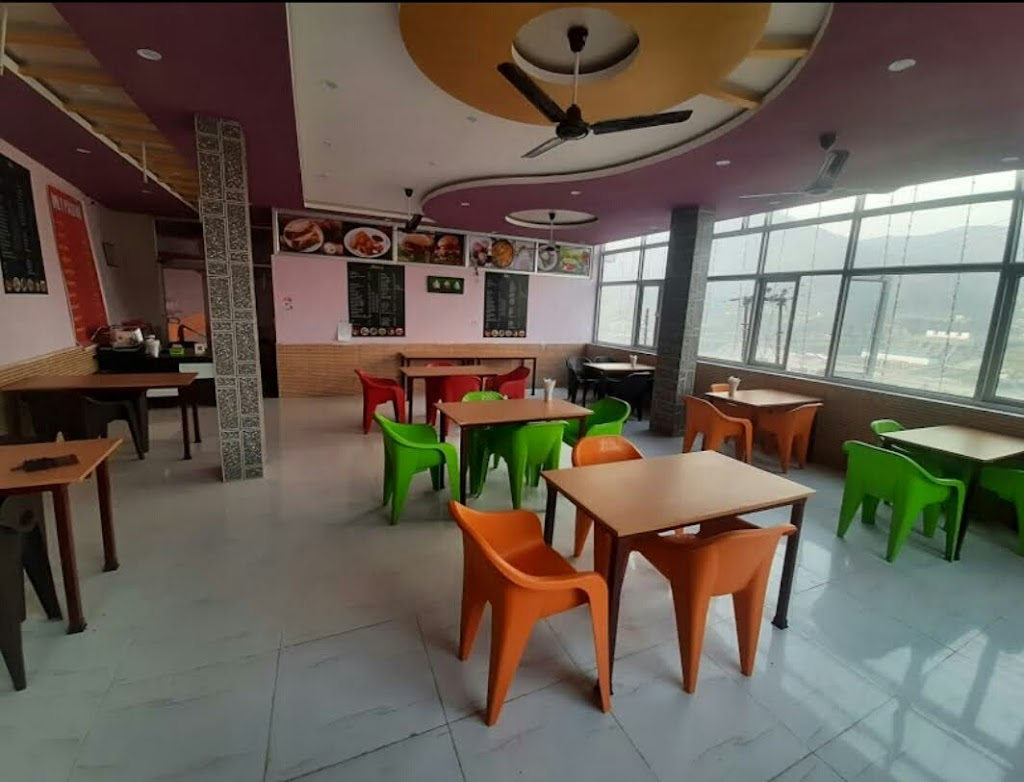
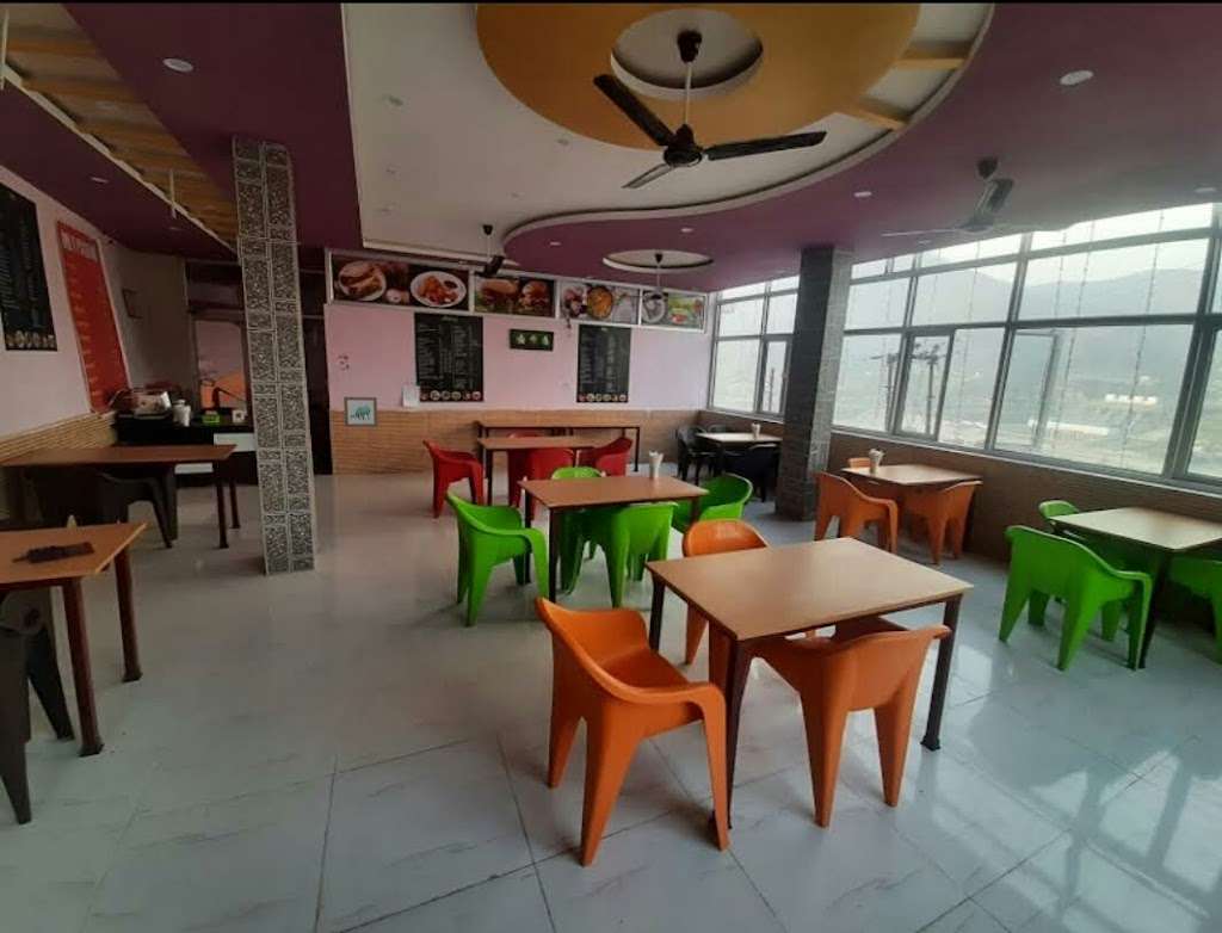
+ wall art (360, 412)
